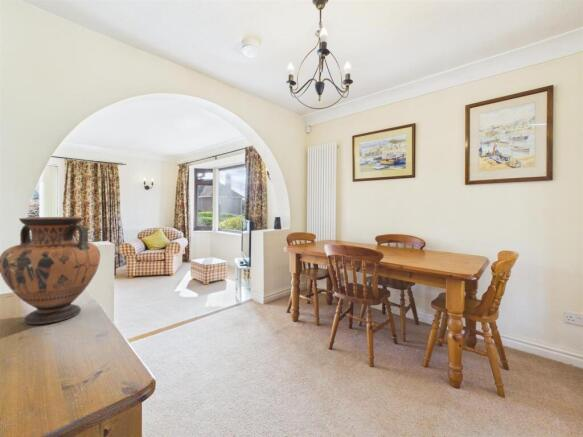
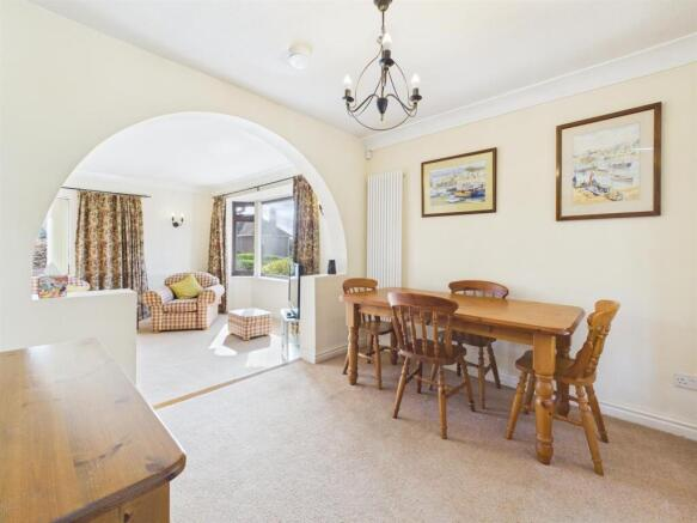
- vase (54, 266)
